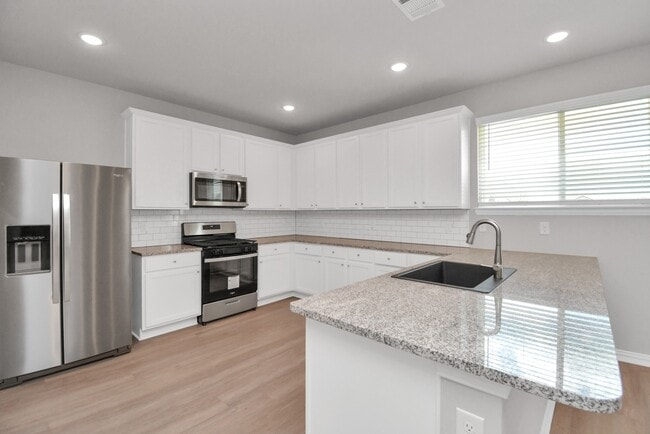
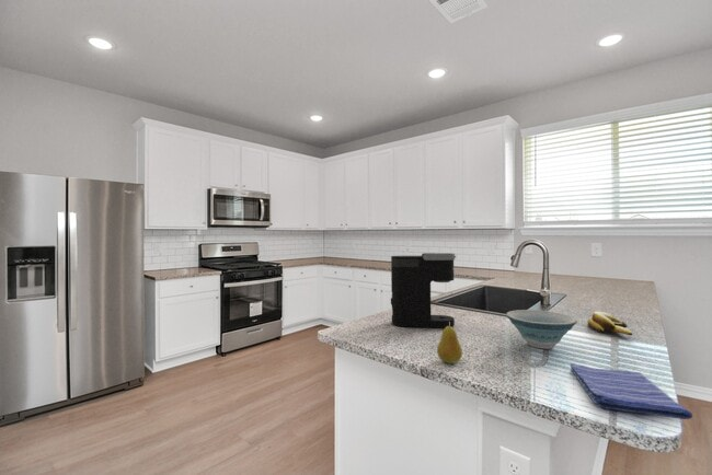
+ fruit (449, 340)
+ dish towel (621, 385)
+ bowl (540, 331)
+ coffee maker (423, 288)
+ banana (613, 322)
